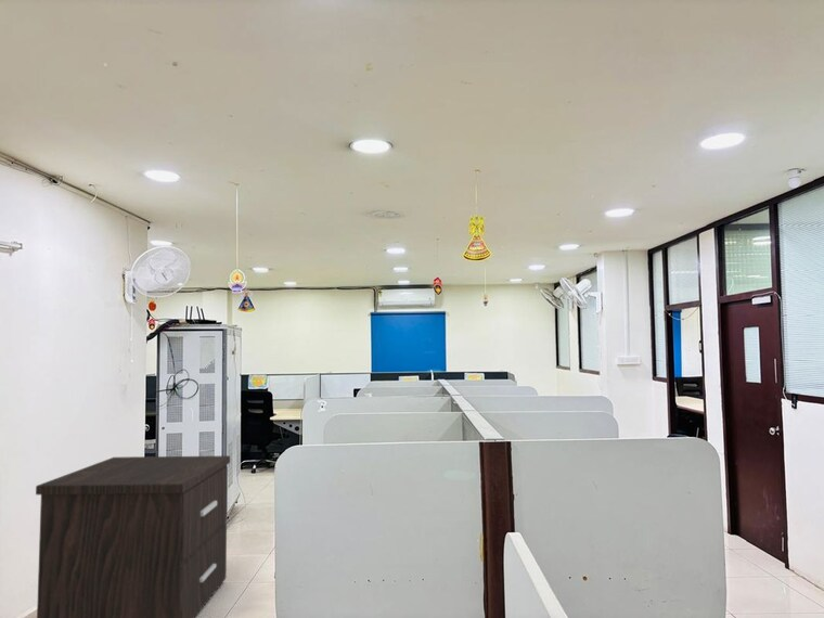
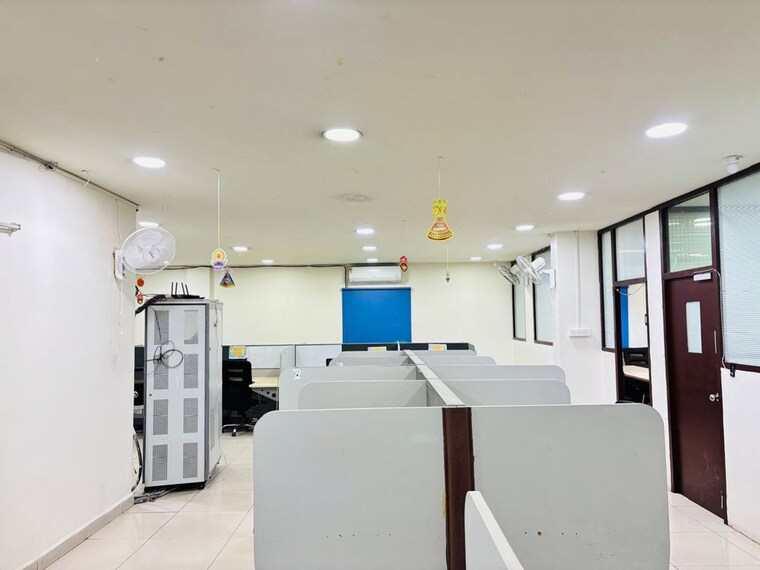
- nightstand (143, 537)
